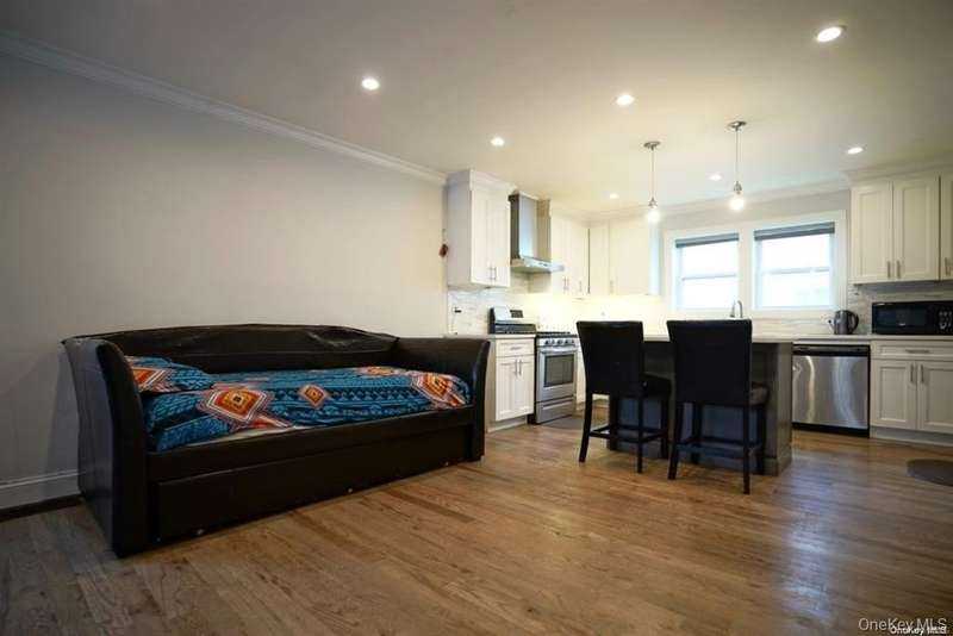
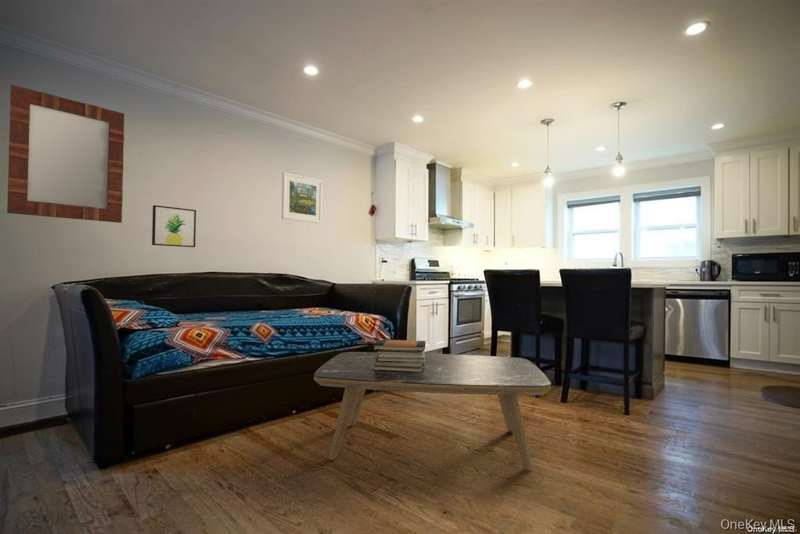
+ wall art (174, 227)
+ home mirror (70, 159)
+ book stack (400, 354)
+ coffee table (429, 392)
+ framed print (302, 198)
